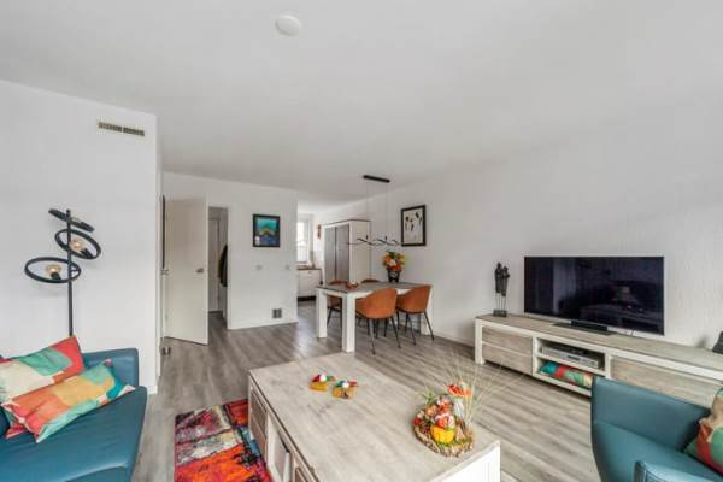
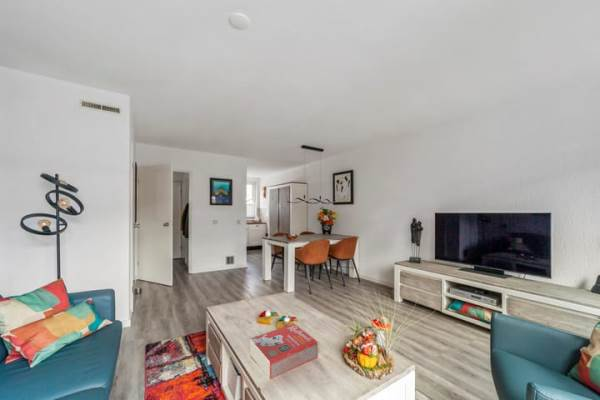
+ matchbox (283, 348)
